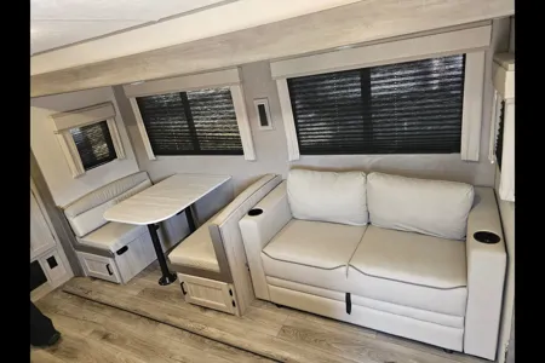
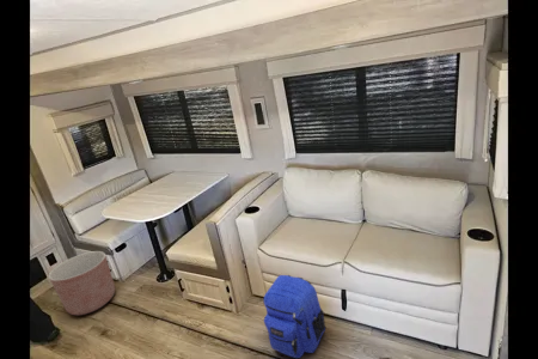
+ backpack (292, 314)
+ planter (85, 284)
